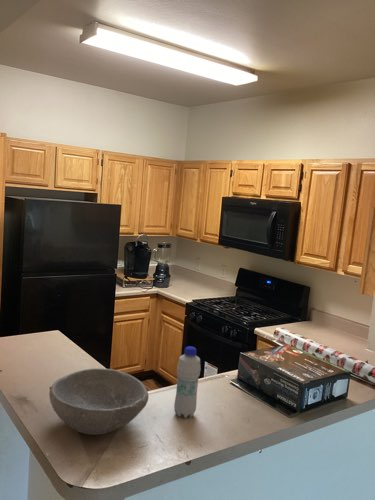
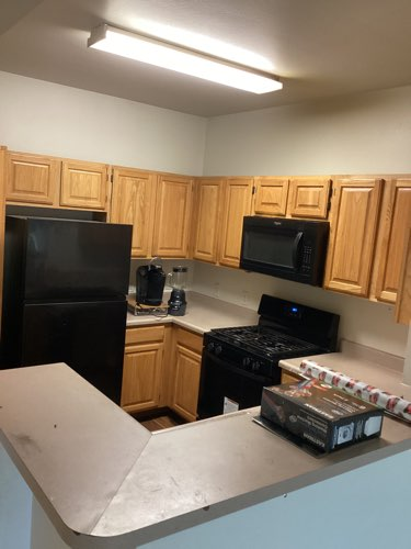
- bottle (187, 380)
- bowl (98, 406)
